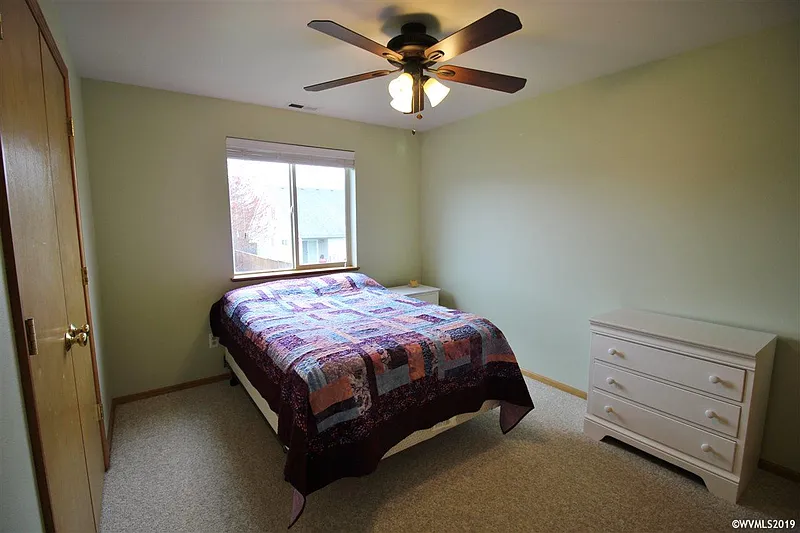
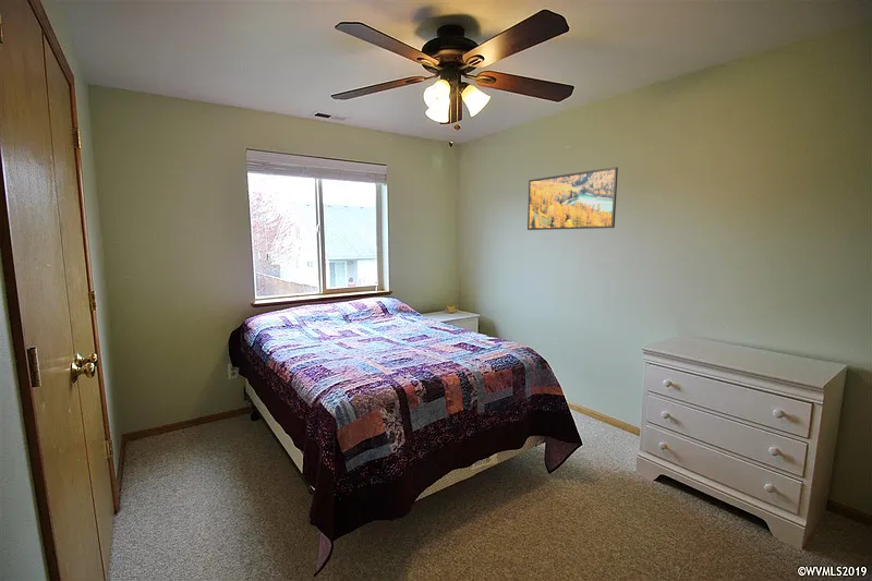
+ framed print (567, 202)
